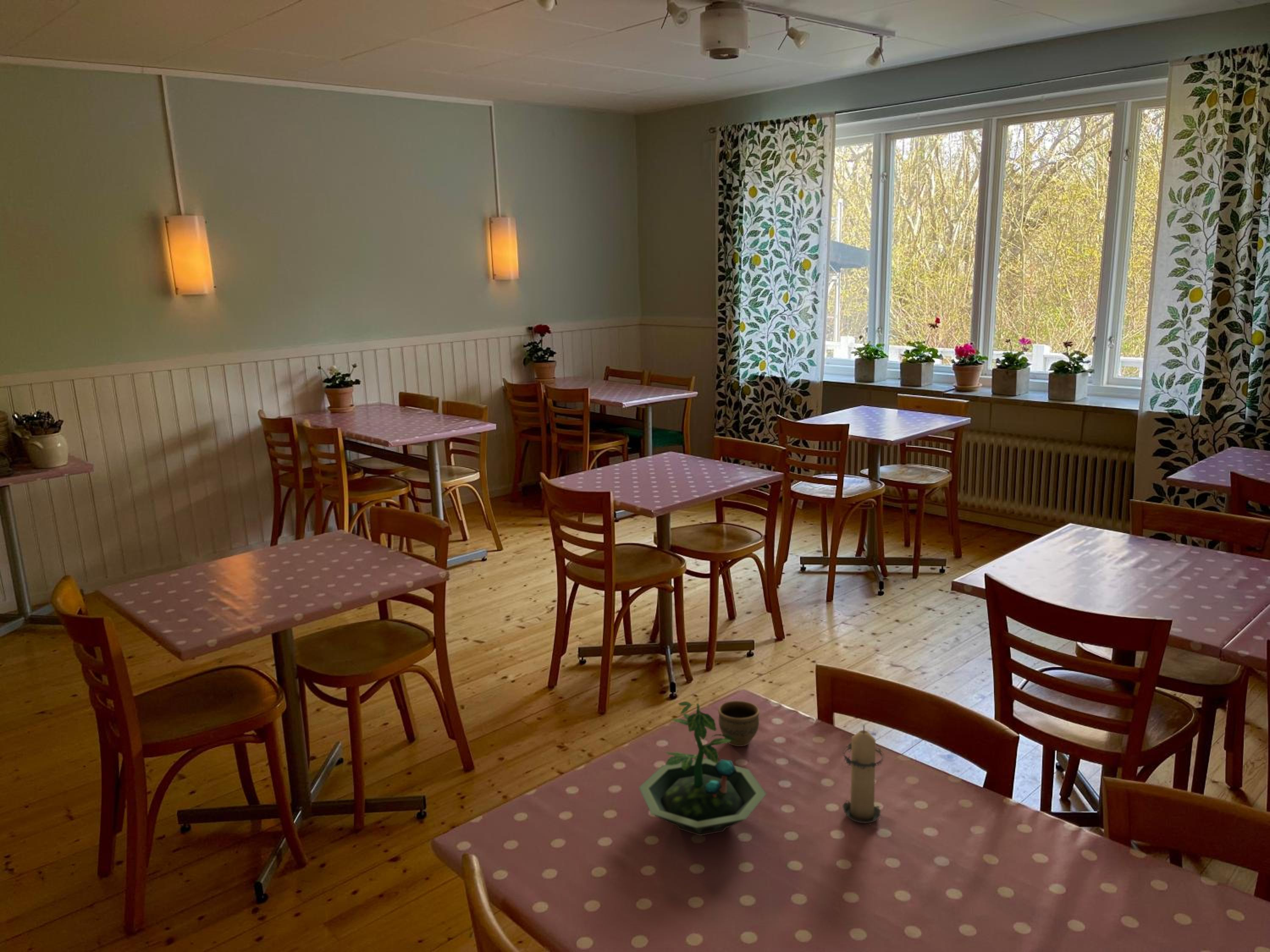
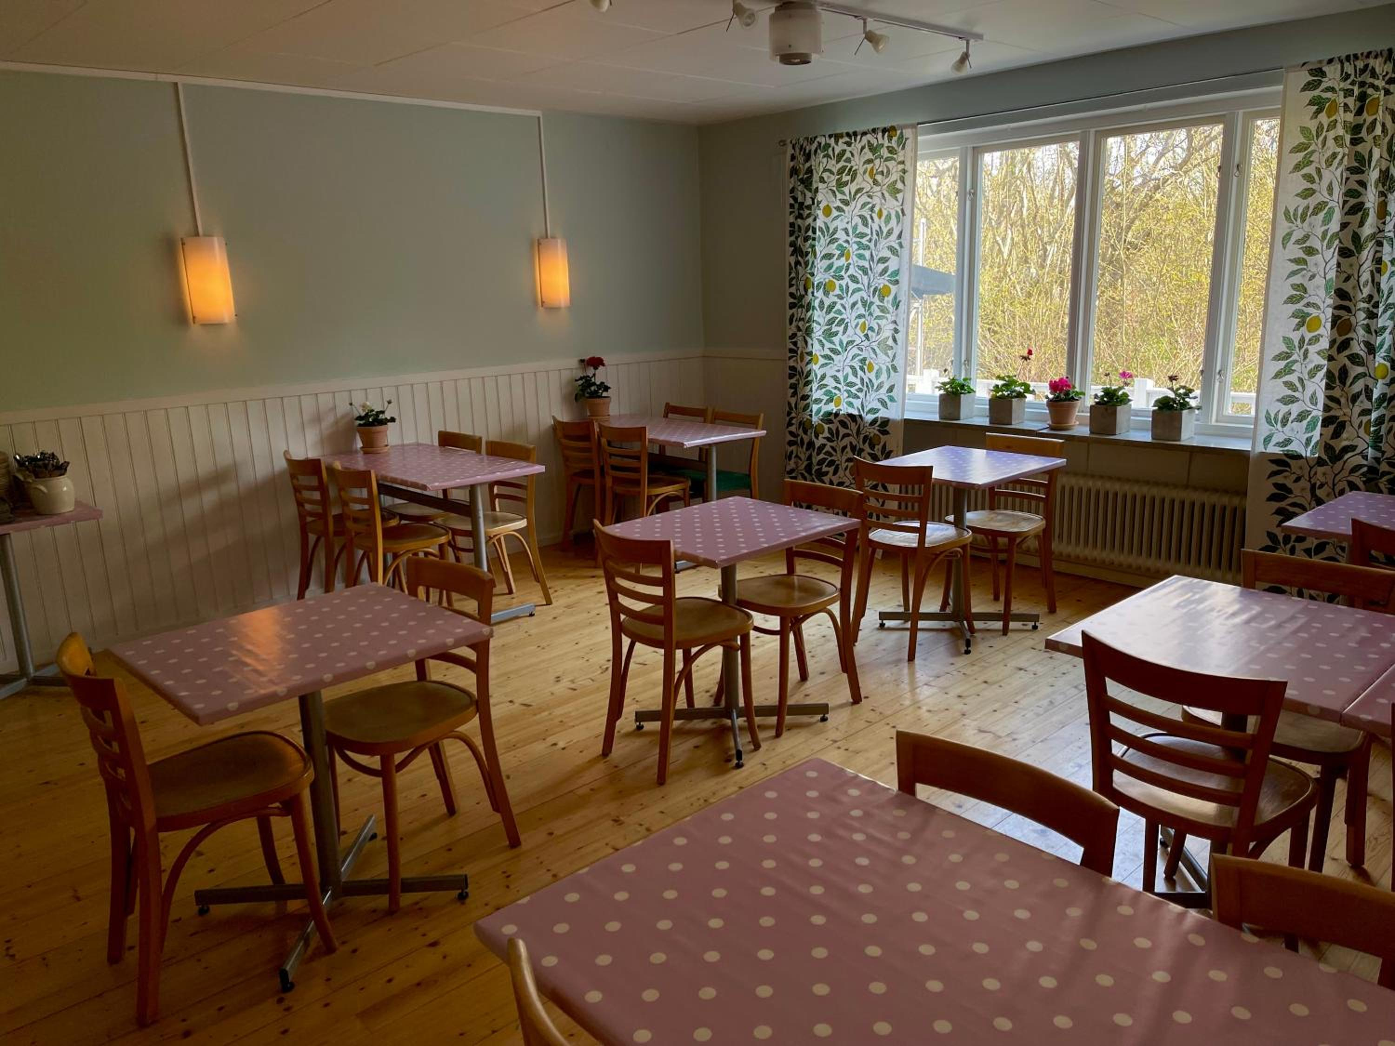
- candle (863, 770)
- cup (740, 722)
- terrarium (701, 728)
